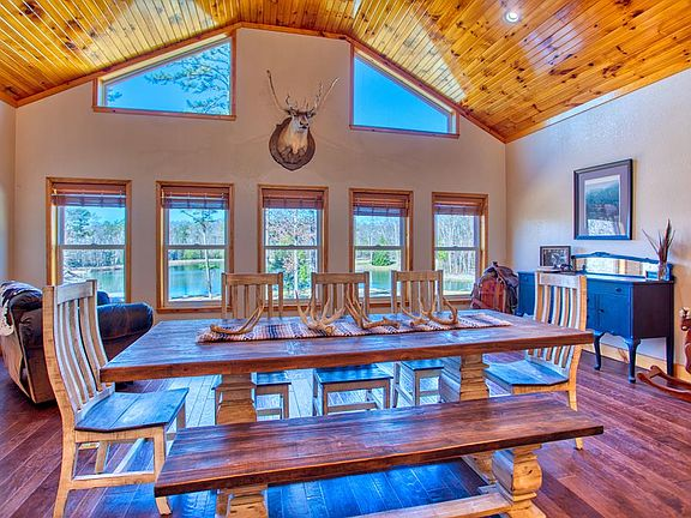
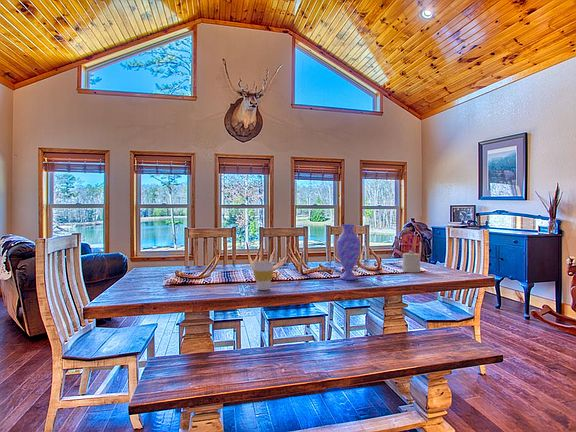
+ cup (263, 275)
+ candle (411, 260)
+ vase (348, 251)
